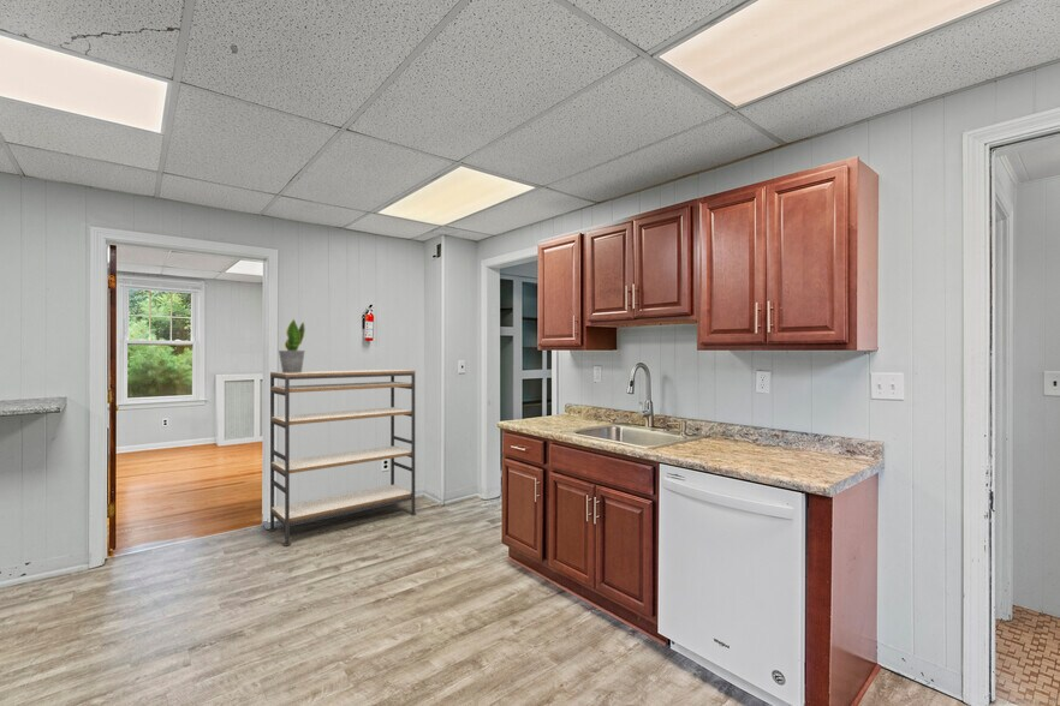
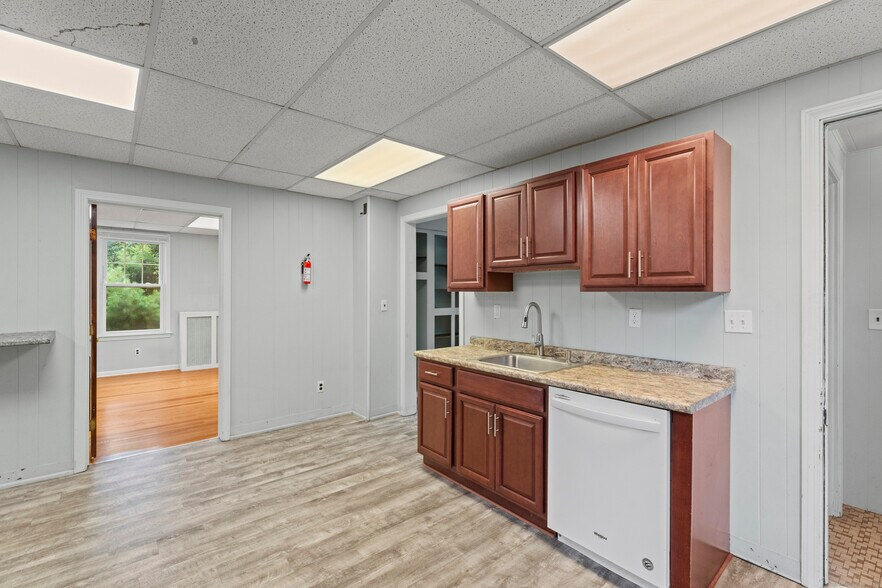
- potted plant (291, 345)
- shelving unit (347, 451)
